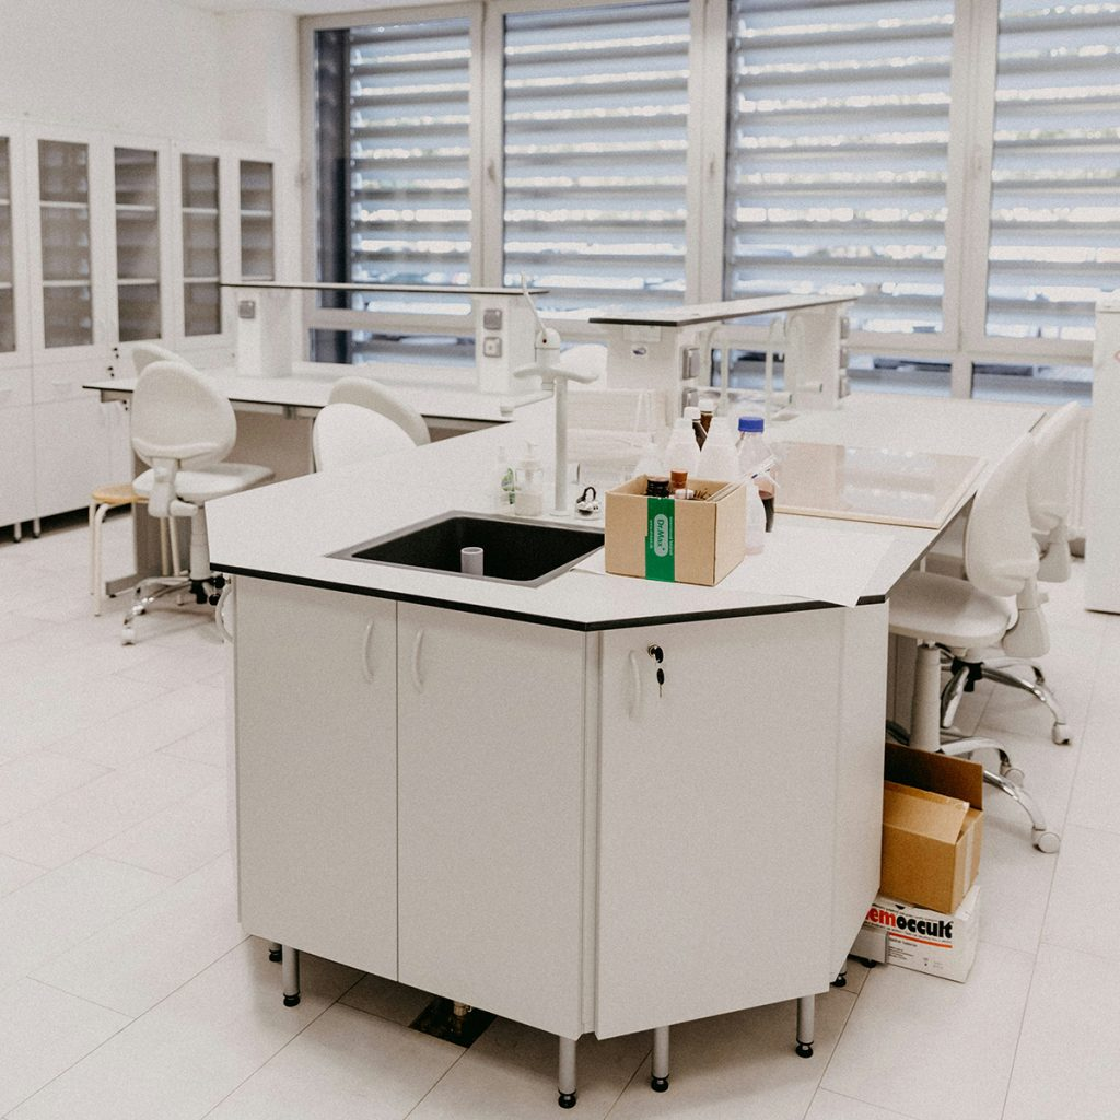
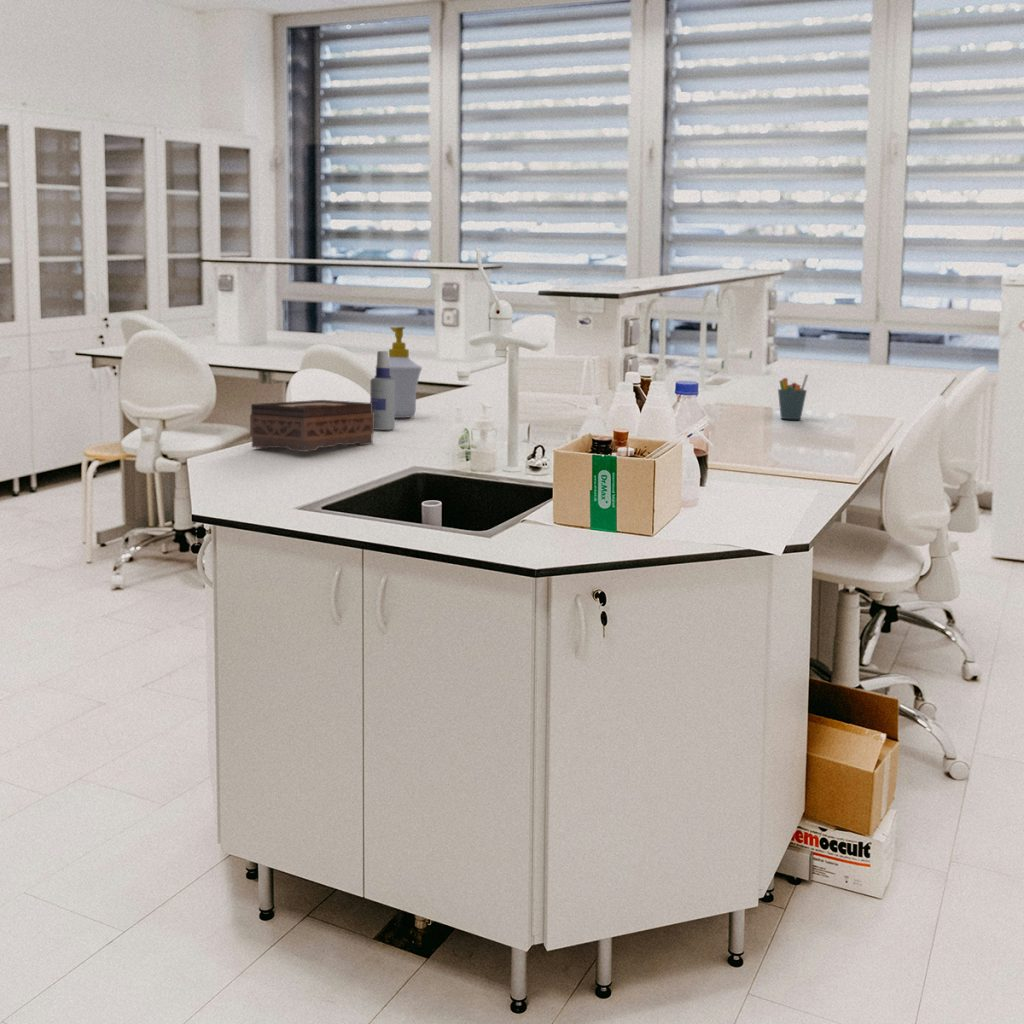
+ soap bottle (398, 371)
+ spray bottle (382, 390)
+ pen holder (791, 396)
+ tissue box (313, 424)
